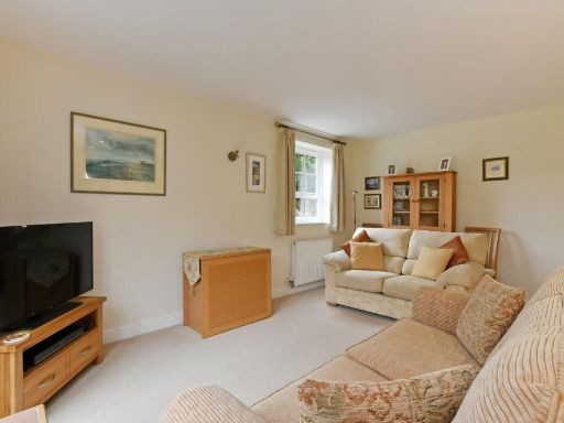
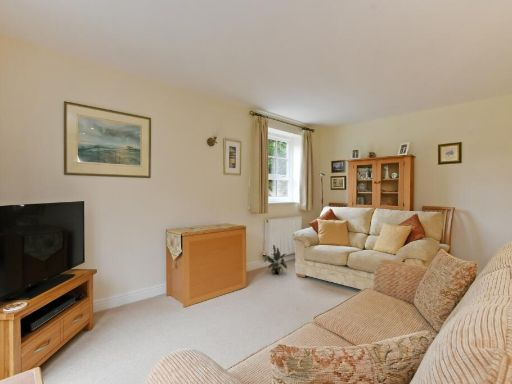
+ potted plant (277, 259)
